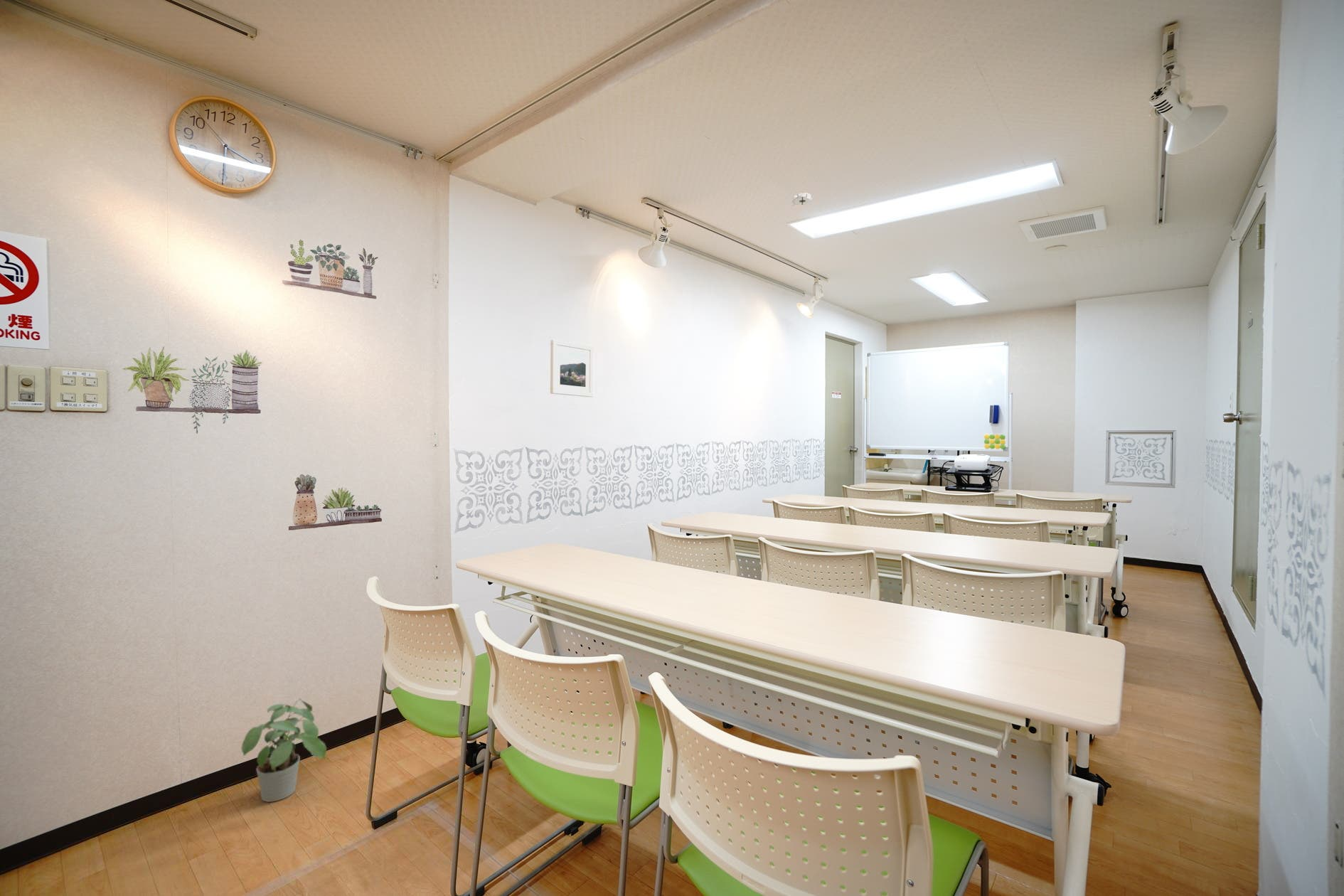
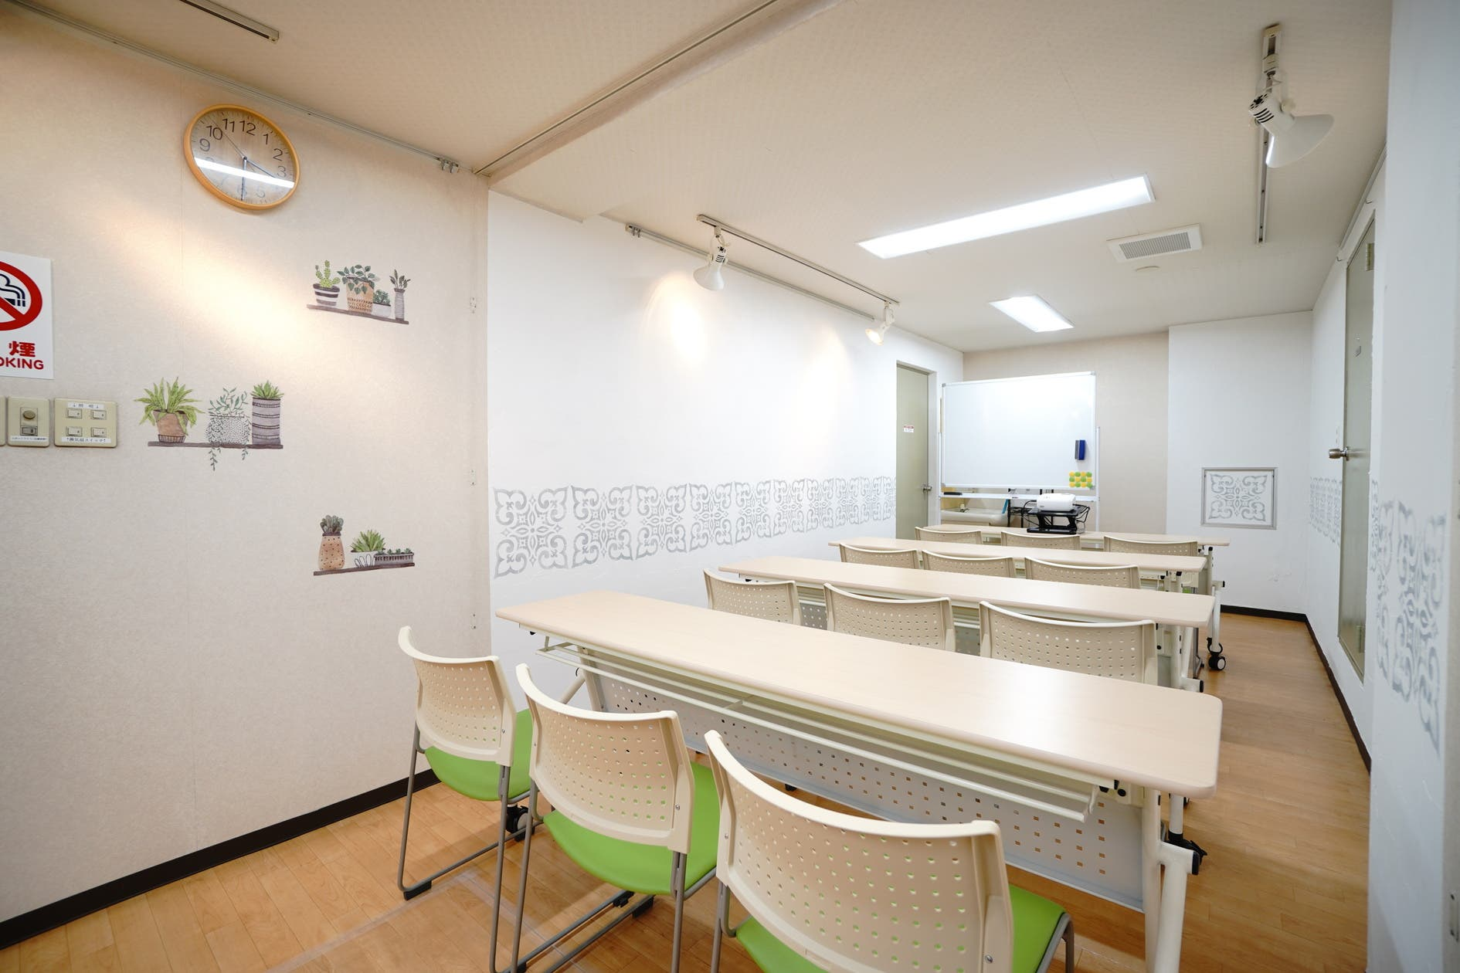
- smoke detector (801, 198)
- potted plant (284, 752)
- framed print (572, 369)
